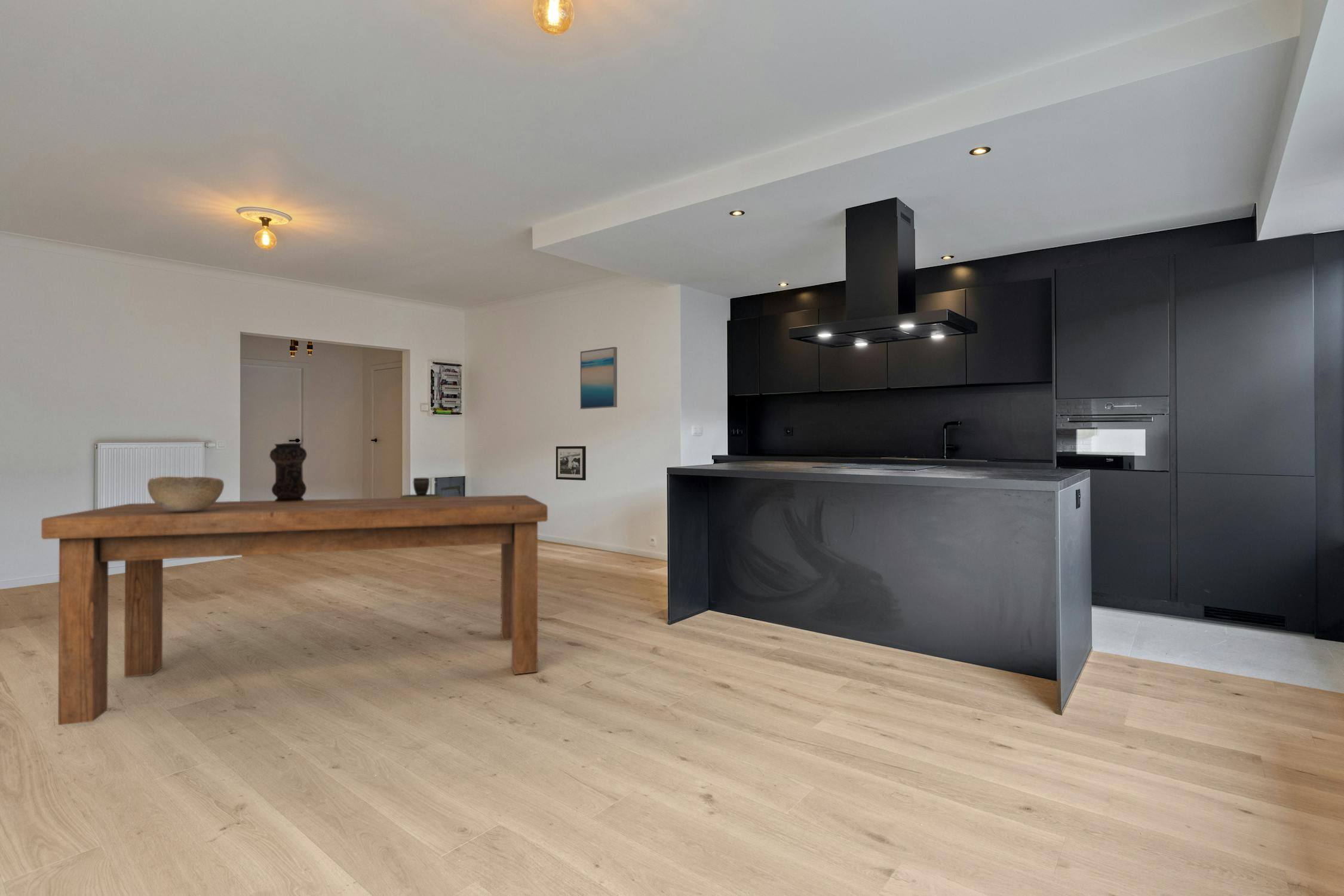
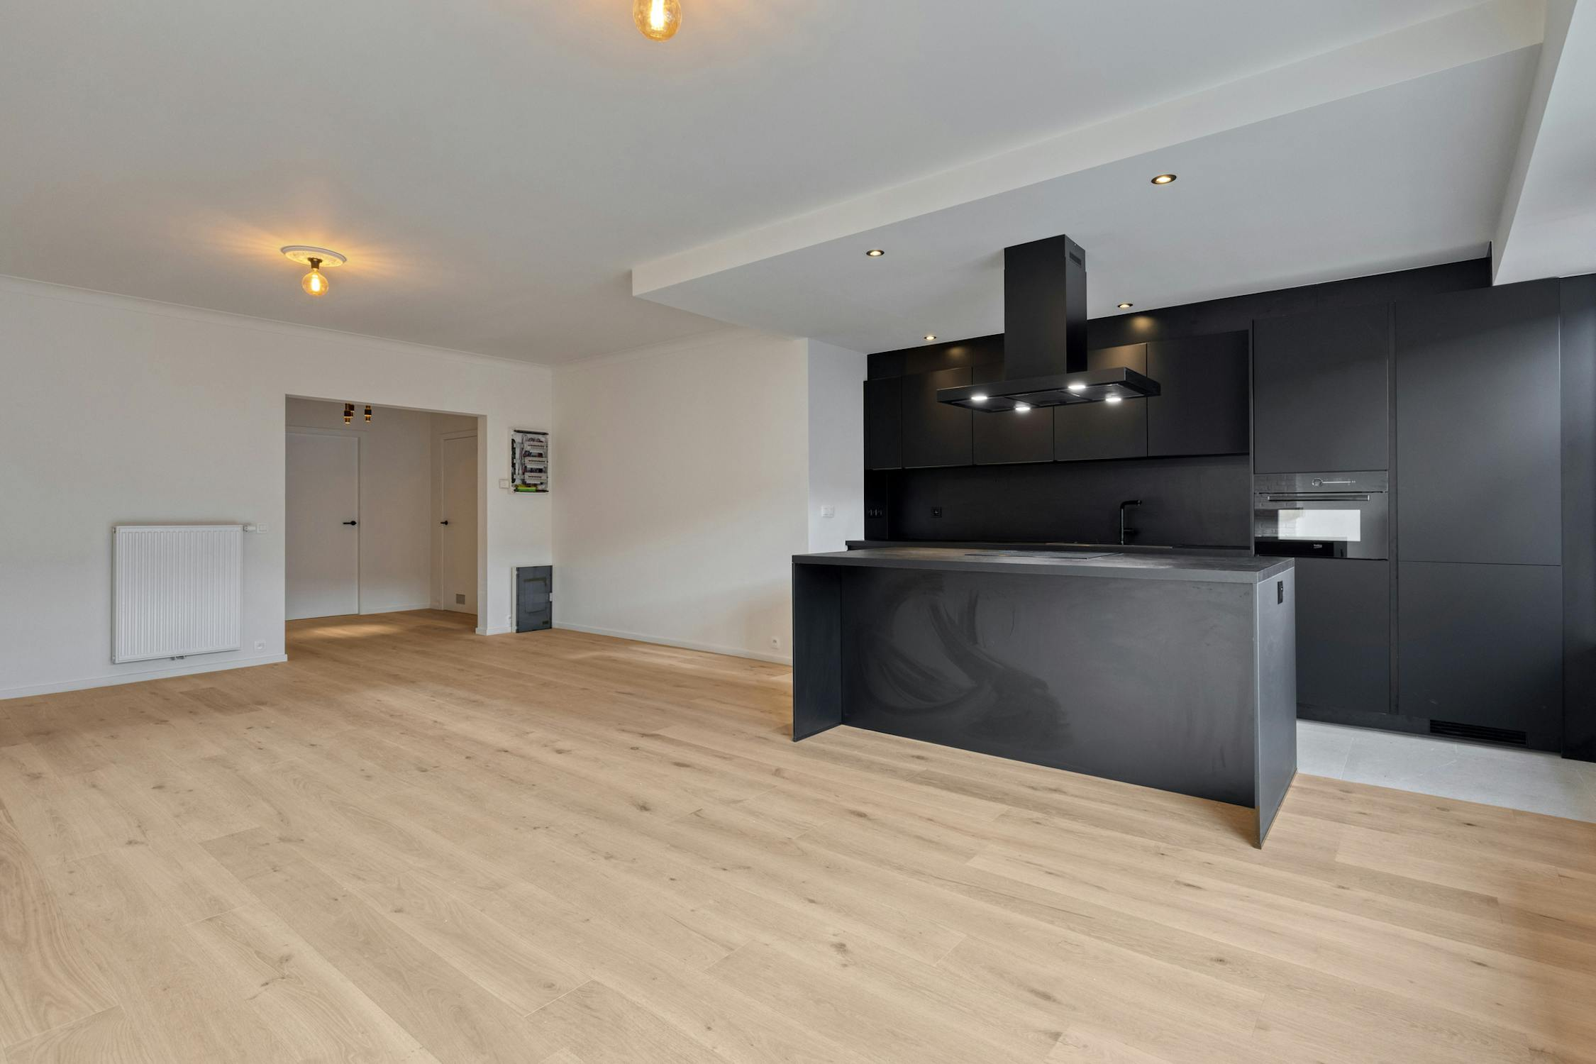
- dining table (335, 551)
- picture frame (570, 463)
- wall art (598, 379)
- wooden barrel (421, 487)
- vase (288, 471)
- decorative bowl (185, 496)
